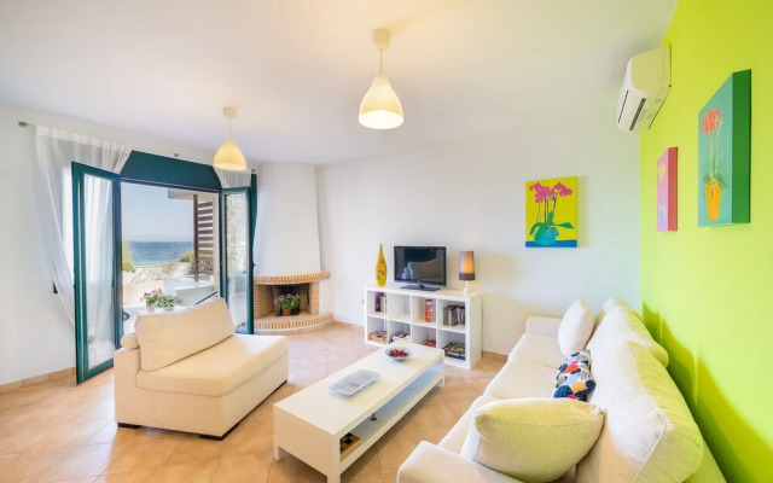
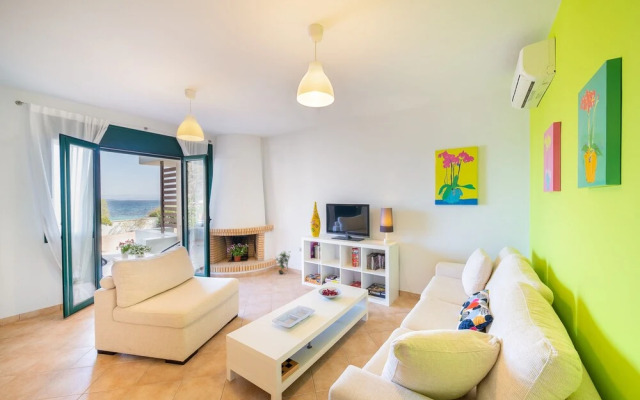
+ potted plant (283, 261)
